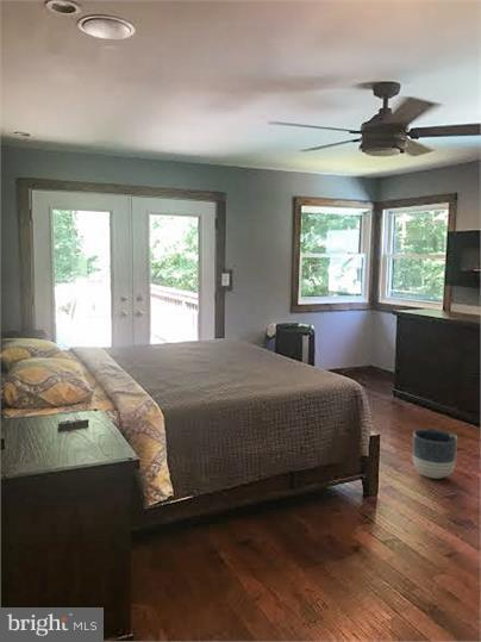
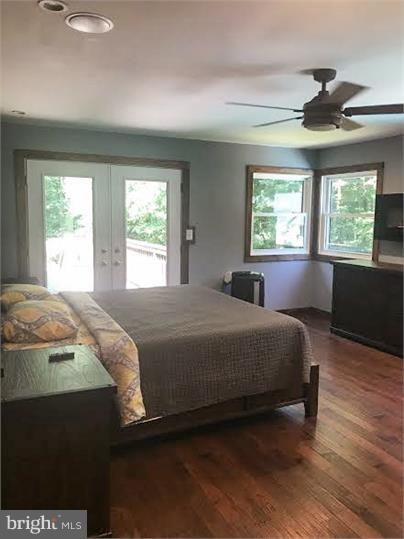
- planter (433, 455)
